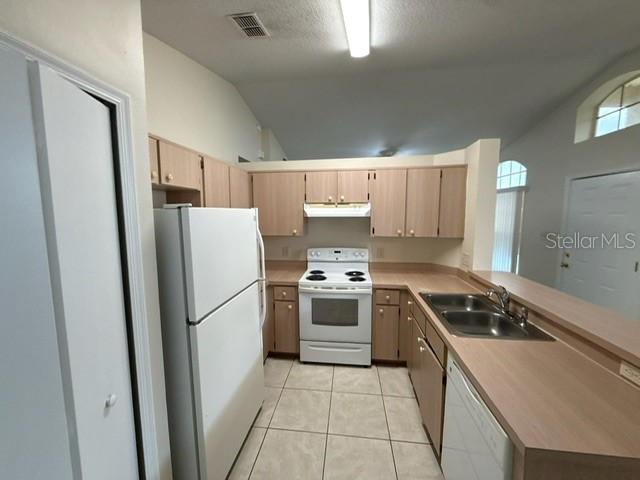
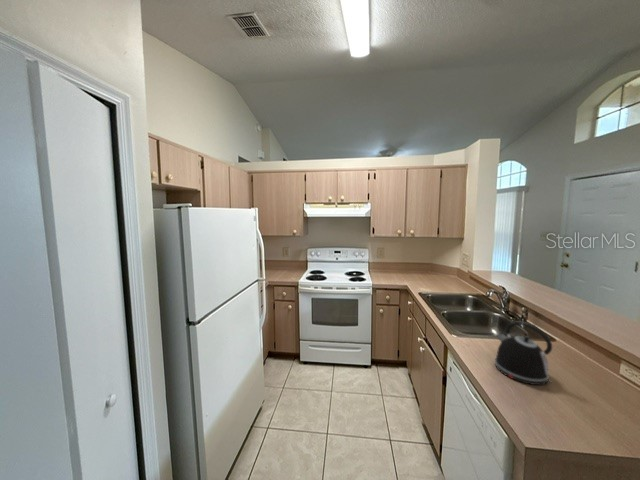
+ kettle (522, 347)
